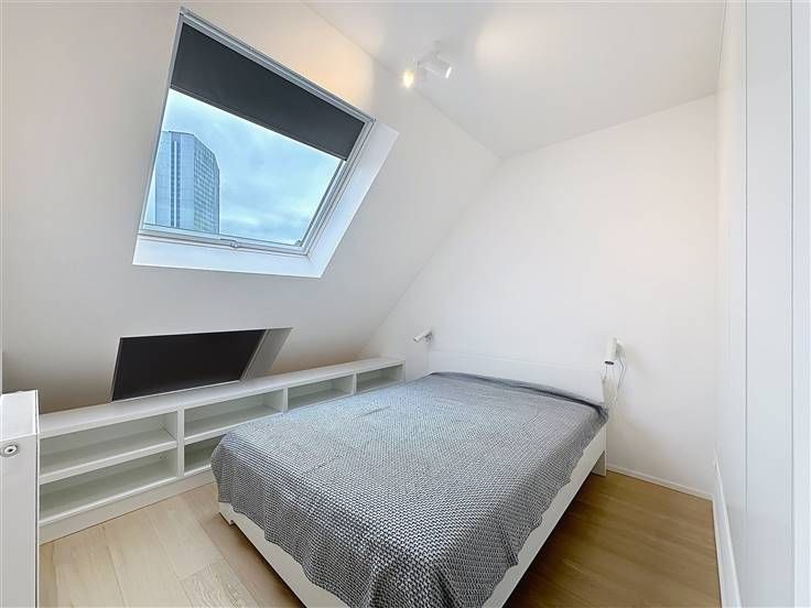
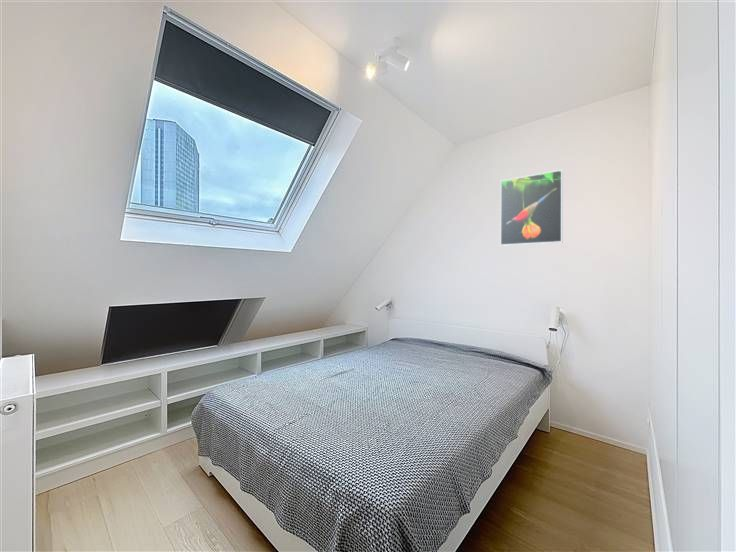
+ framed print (529, 209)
